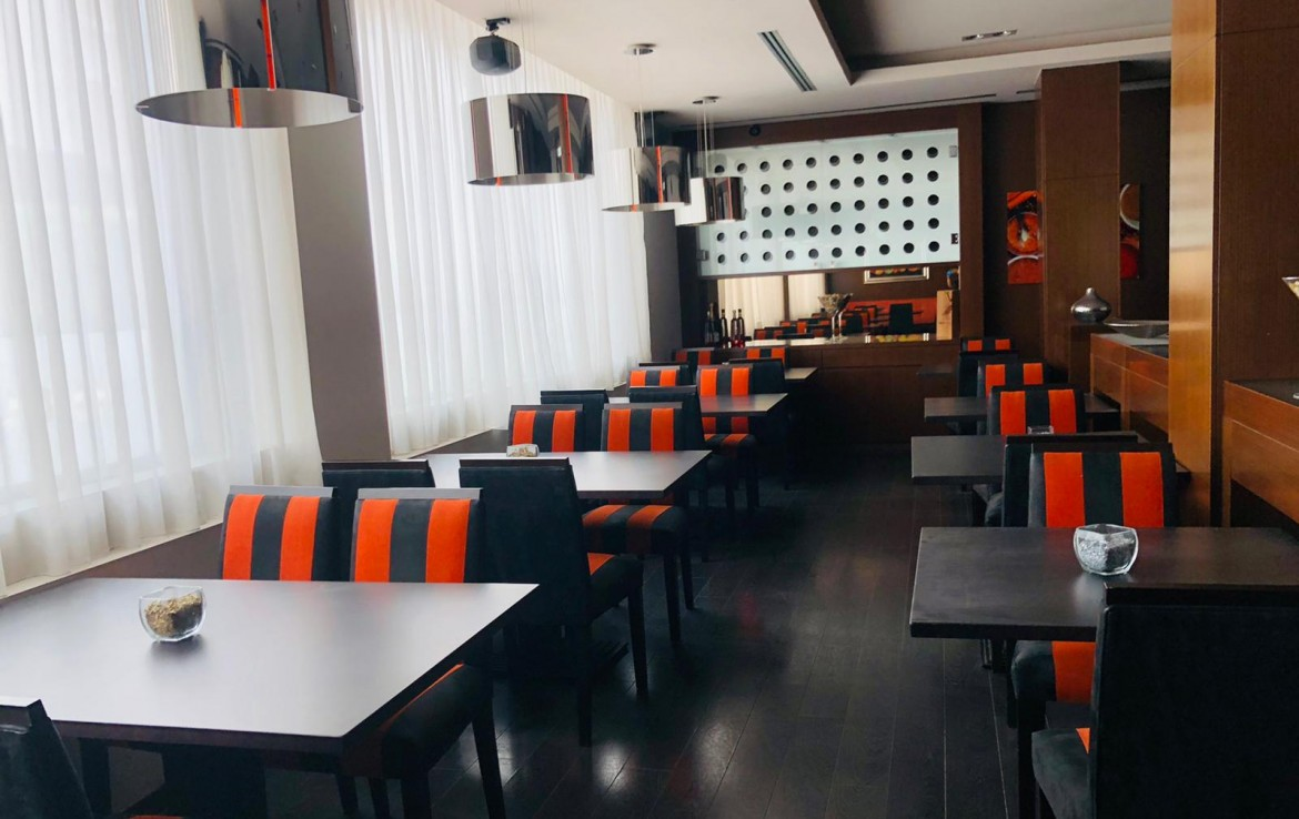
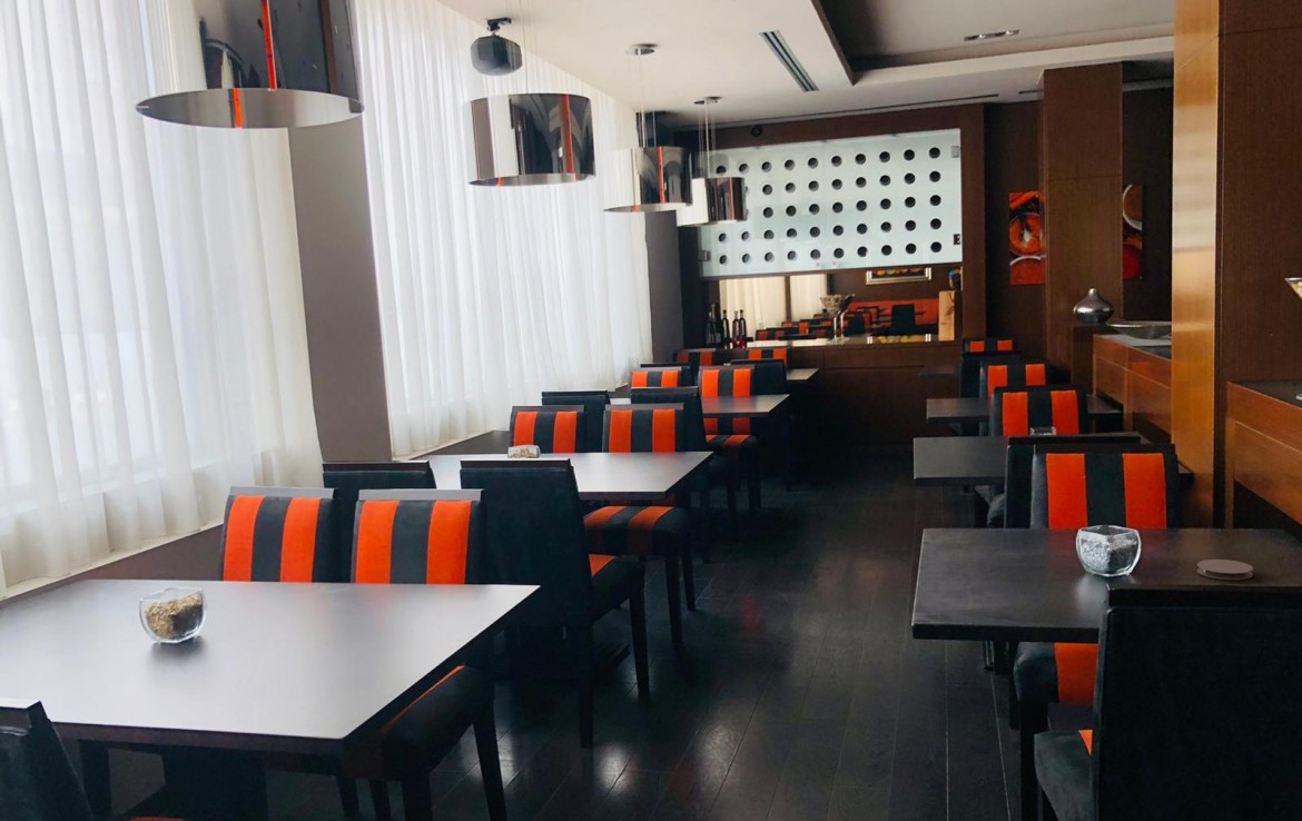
+ coaster (1224, 568)
